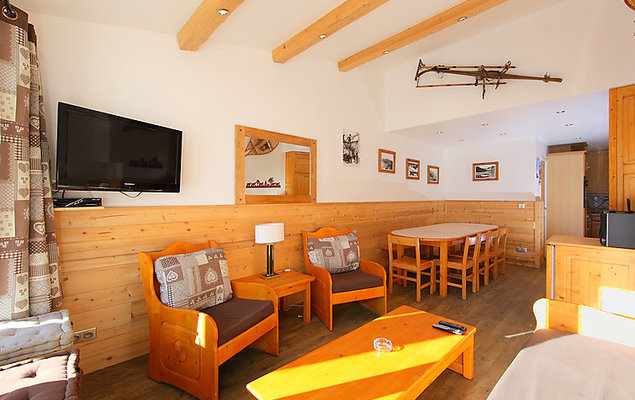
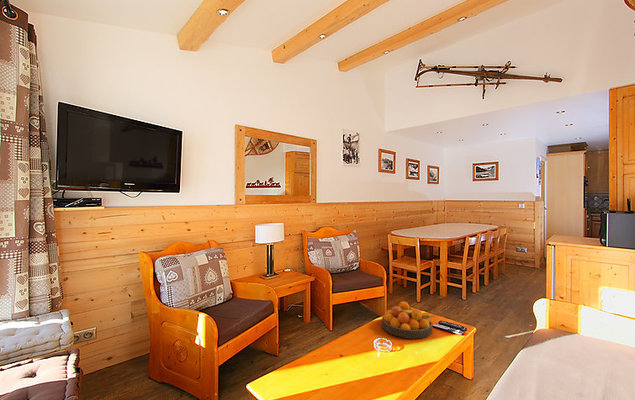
+ fruit bowl (406, 317)
